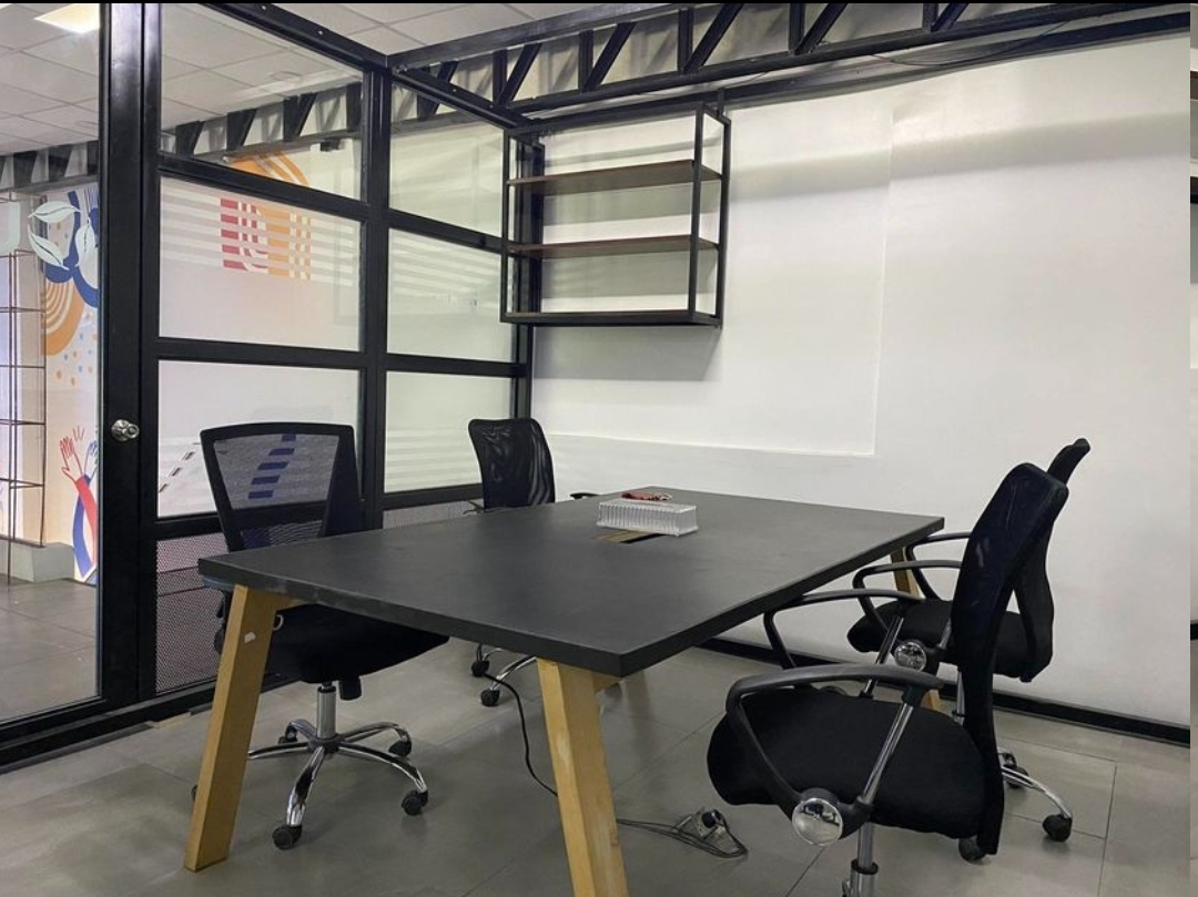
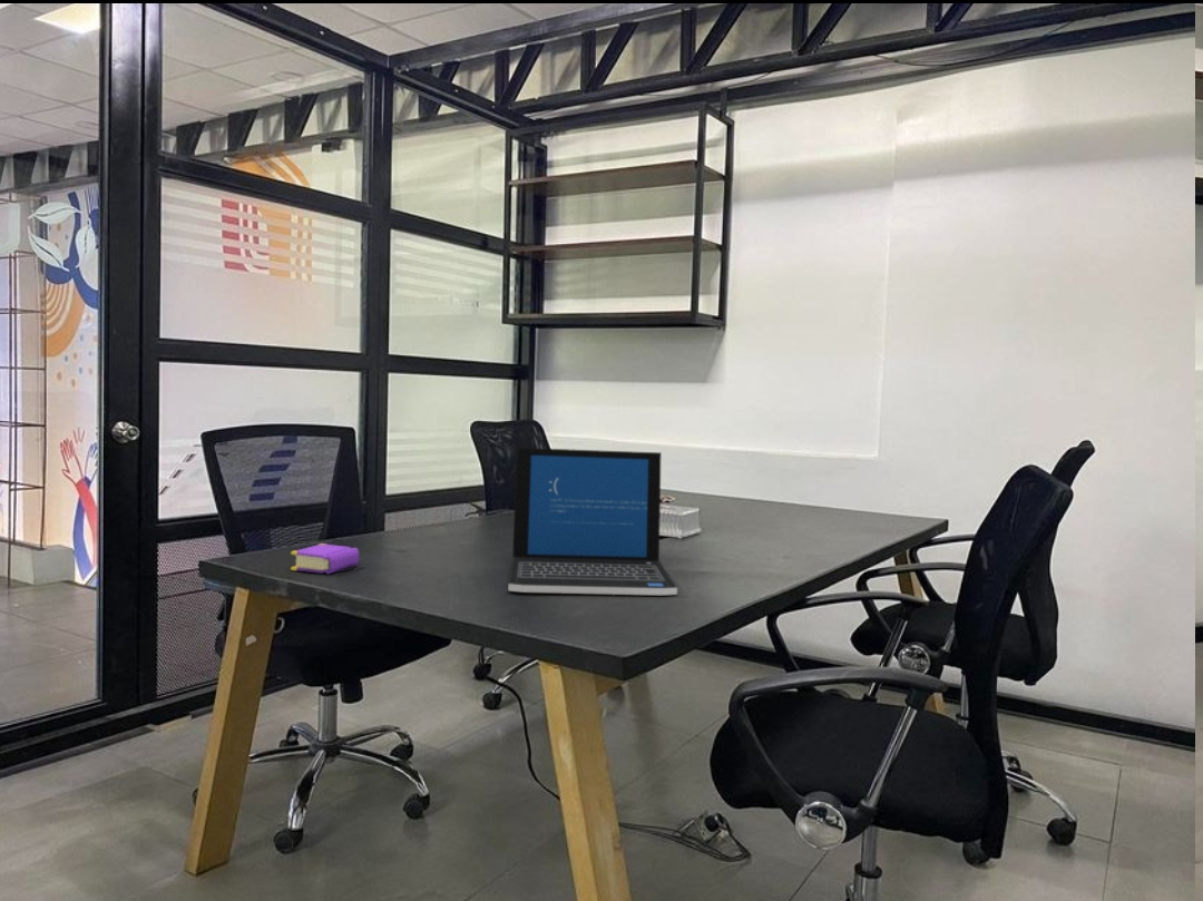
+ book (324, 558)
+ laptop (590, 516)
